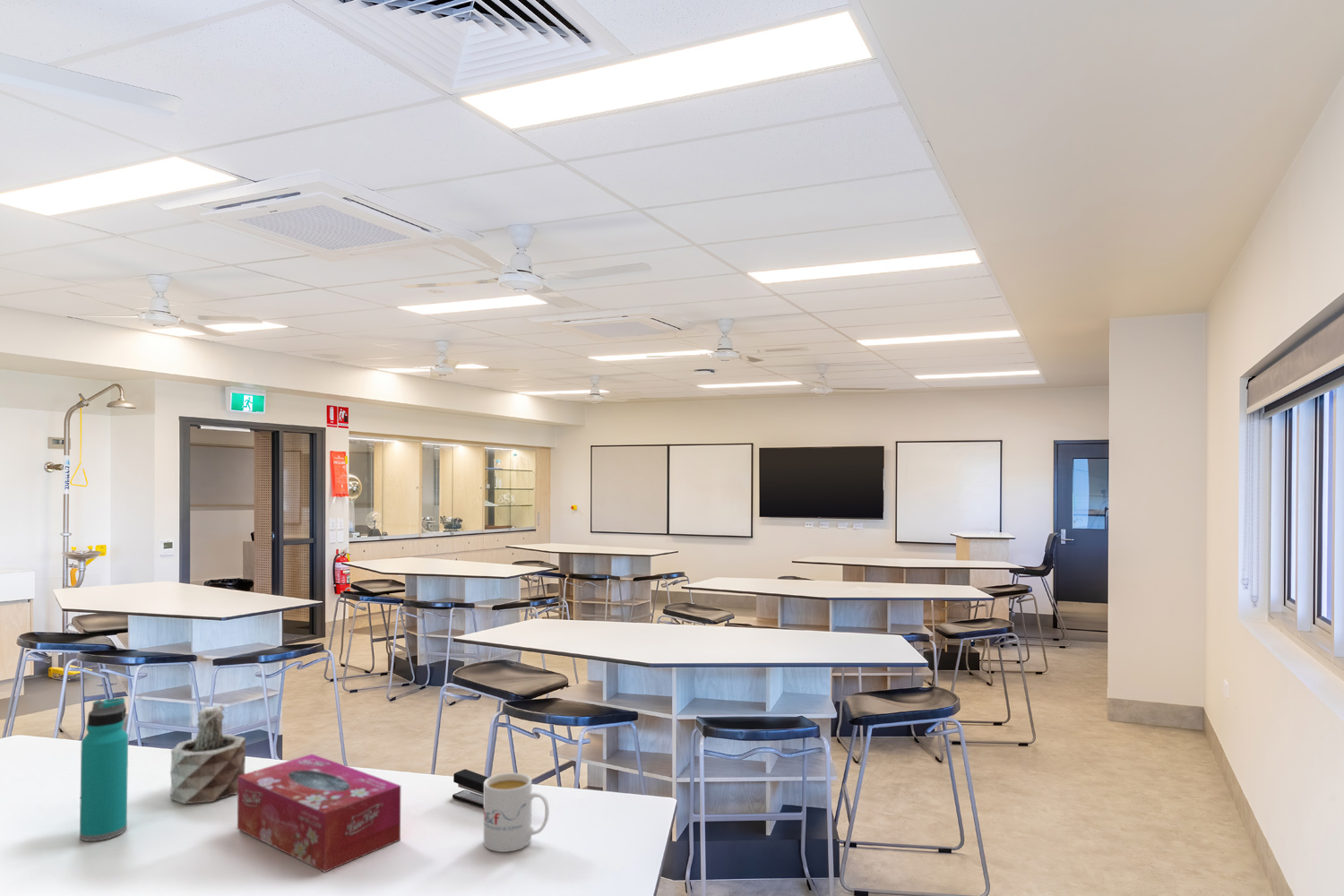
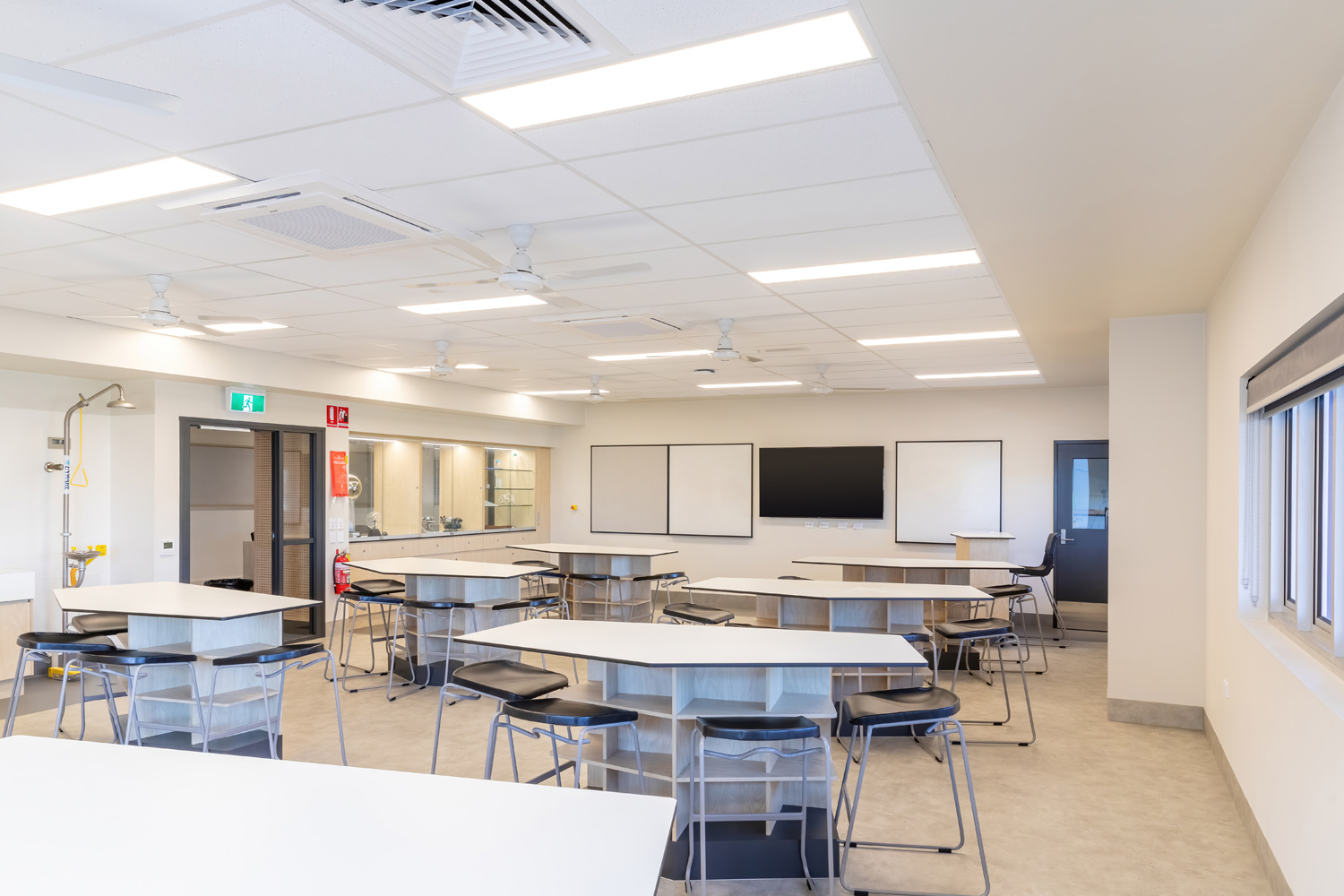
- stapler (483, 792)
- tissue box (317, 807)
- succulent plant (209, 749)
- mug (516, 812)
- water bottle (104, 766)
